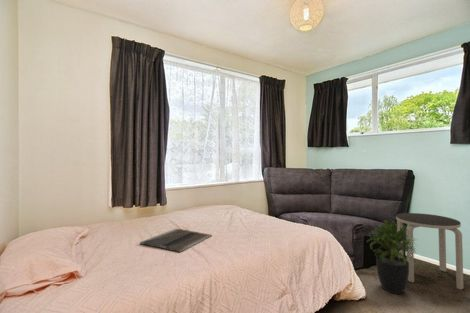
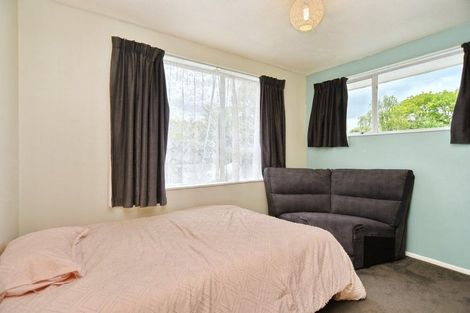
- side table (439, 247)
- laptop (177, 238)
- potted plant (394, 254)
